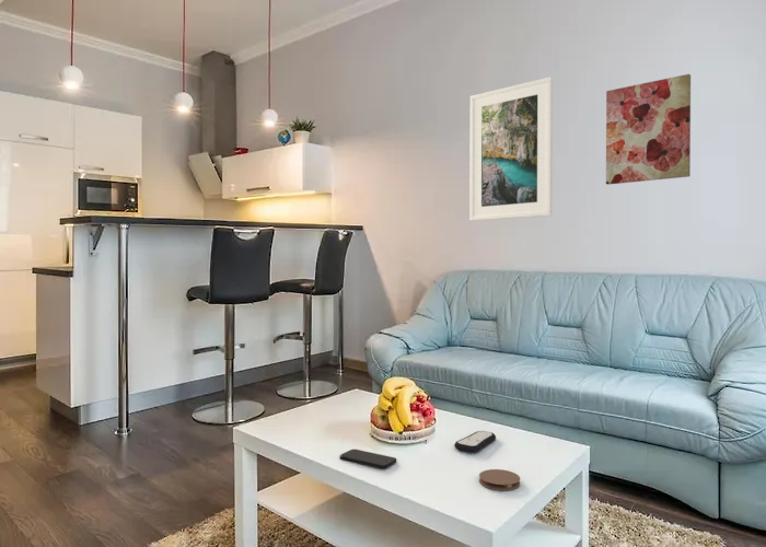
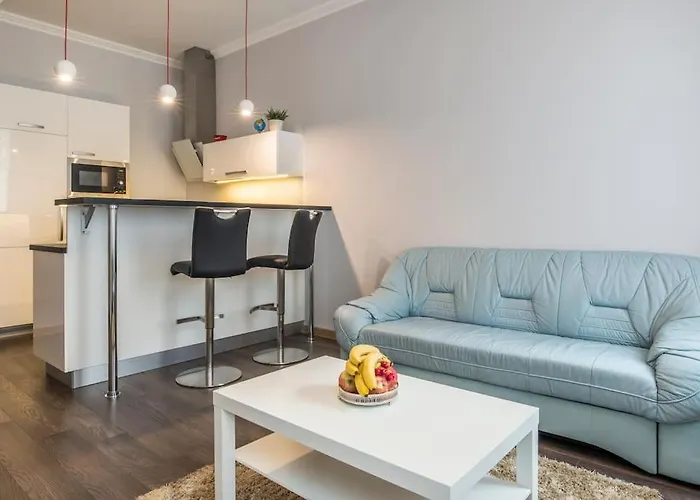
- remote control (476, 441)
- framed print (509, 152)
- smartphone (368, 458)
- wall art (646, 131)
- coaster (499, 479)
